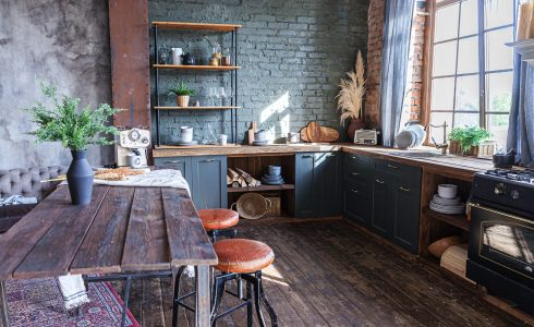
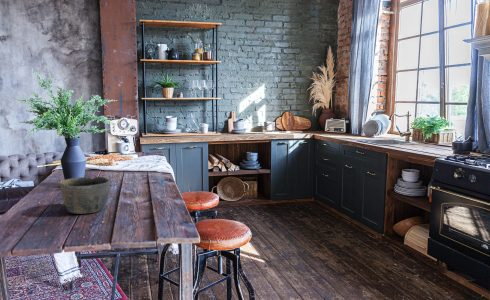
+ bowl (85, 195)
